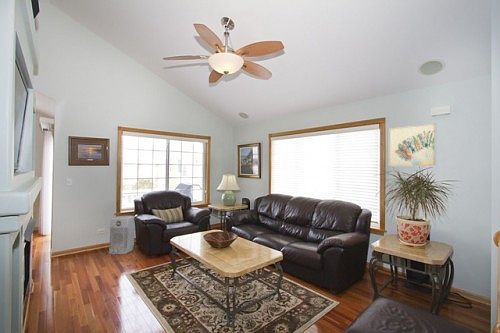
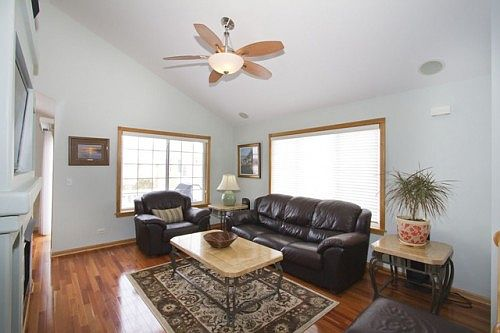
- wall art (410, 146)
- air purifier (122, 233)
